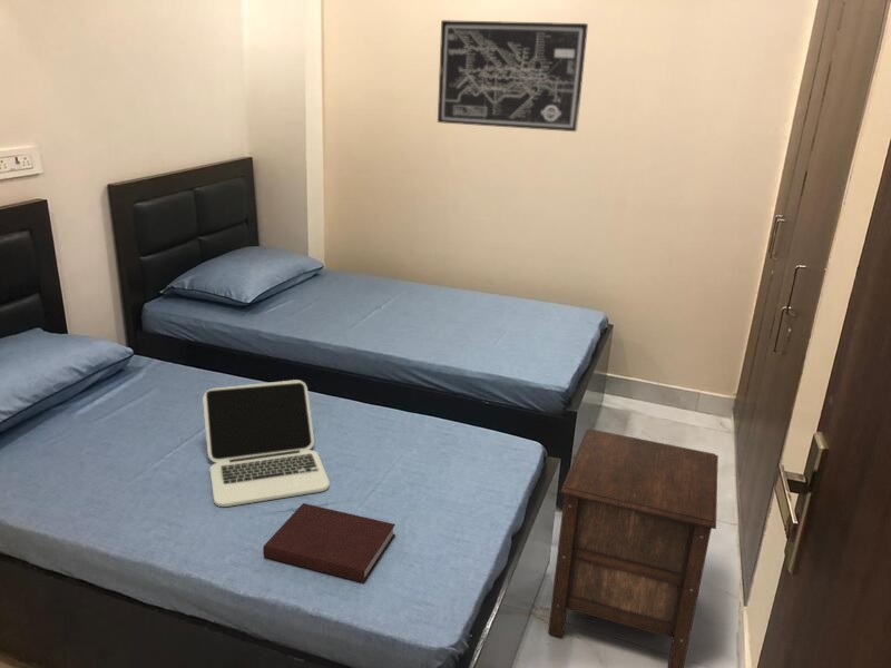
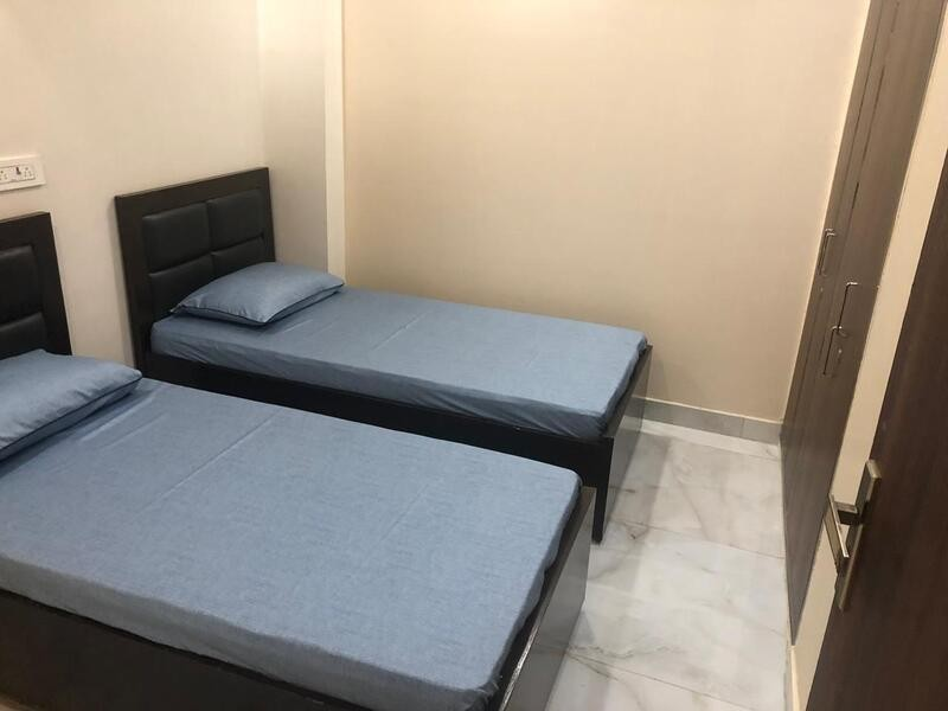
- nightstand (633, 542)
- wall art (509, 76)
- laptop (264, 438)
- notebook (331, 540)
